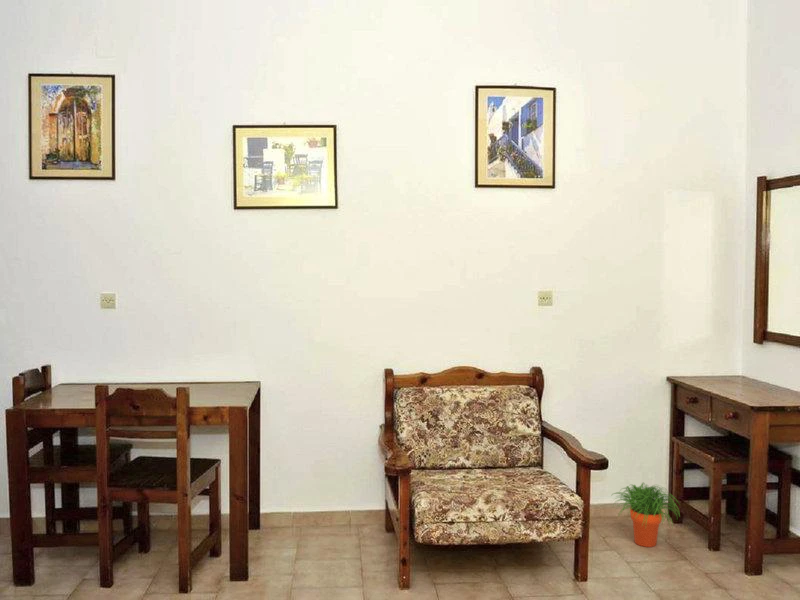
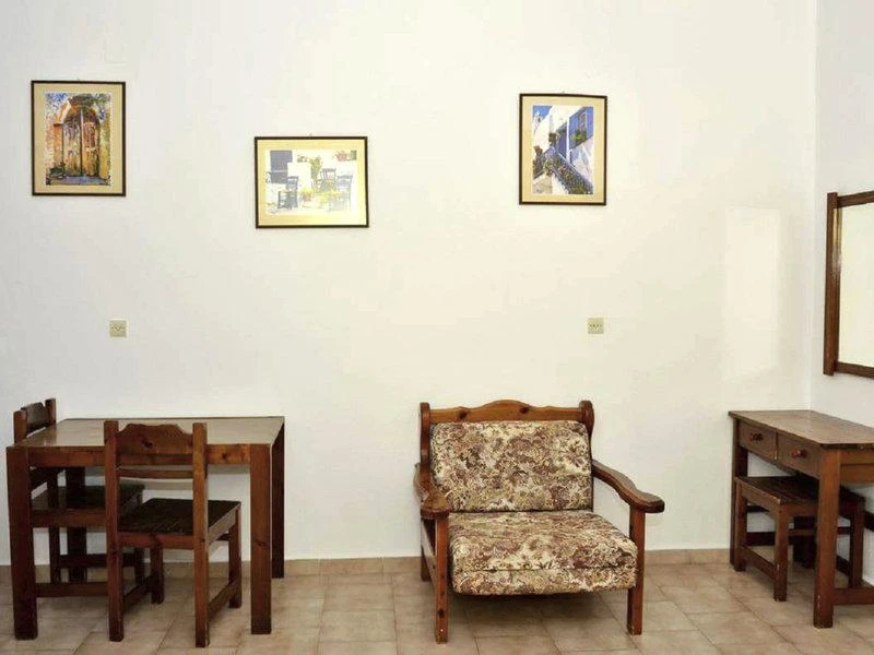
- potted plant (647, 514)
